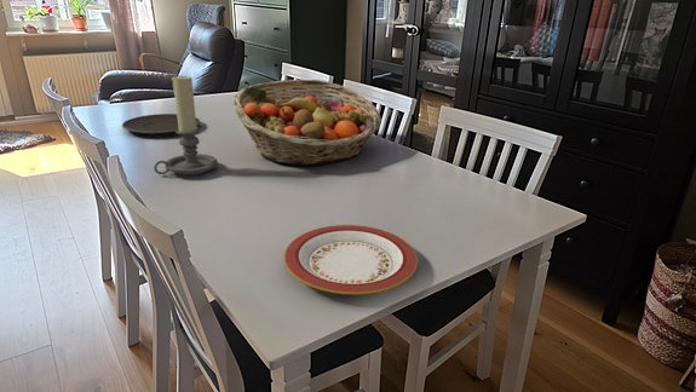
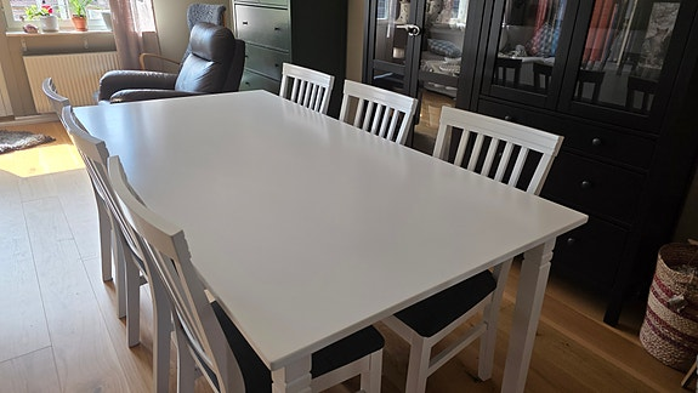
- plate (350, 259)
- fruit basket (309, 120)
- candle holder (182, 125)
- plate (162, 125)
